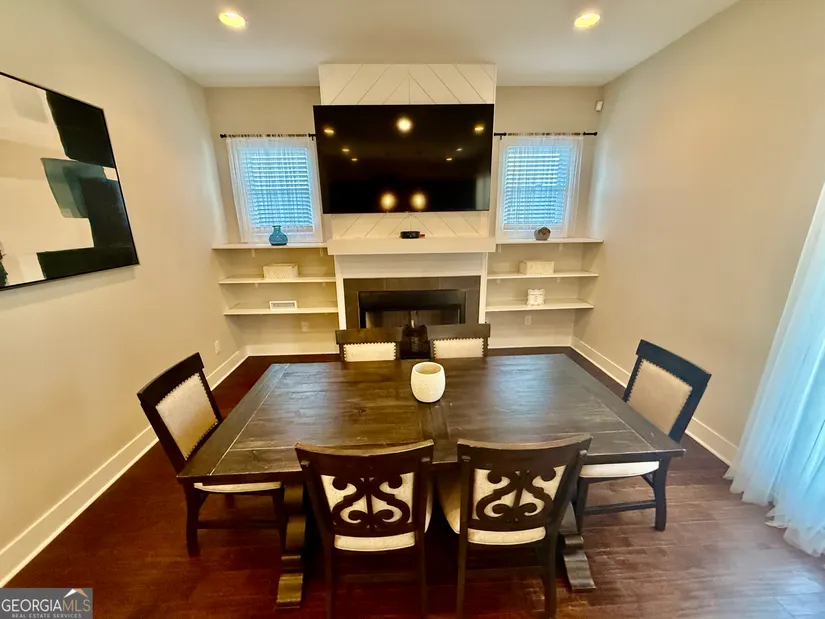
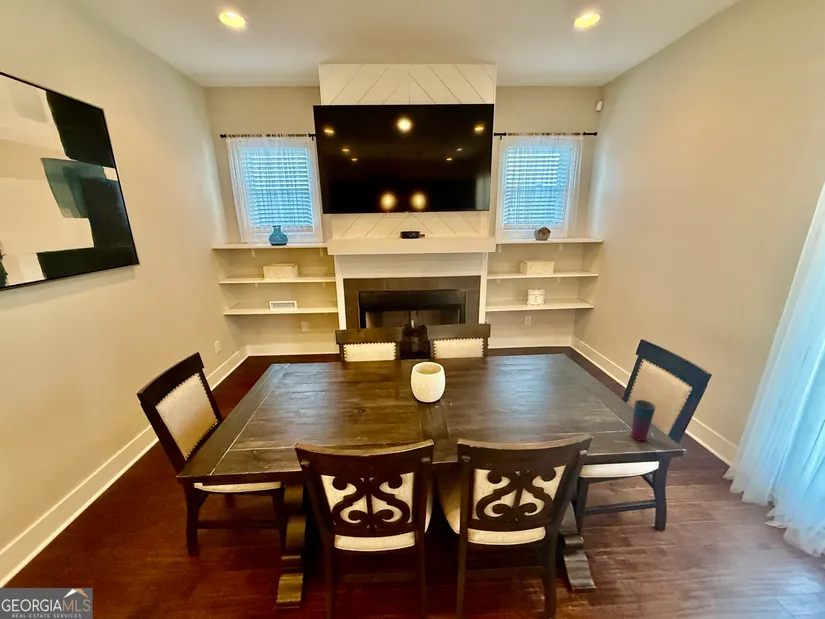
+ cup (641, 420)
